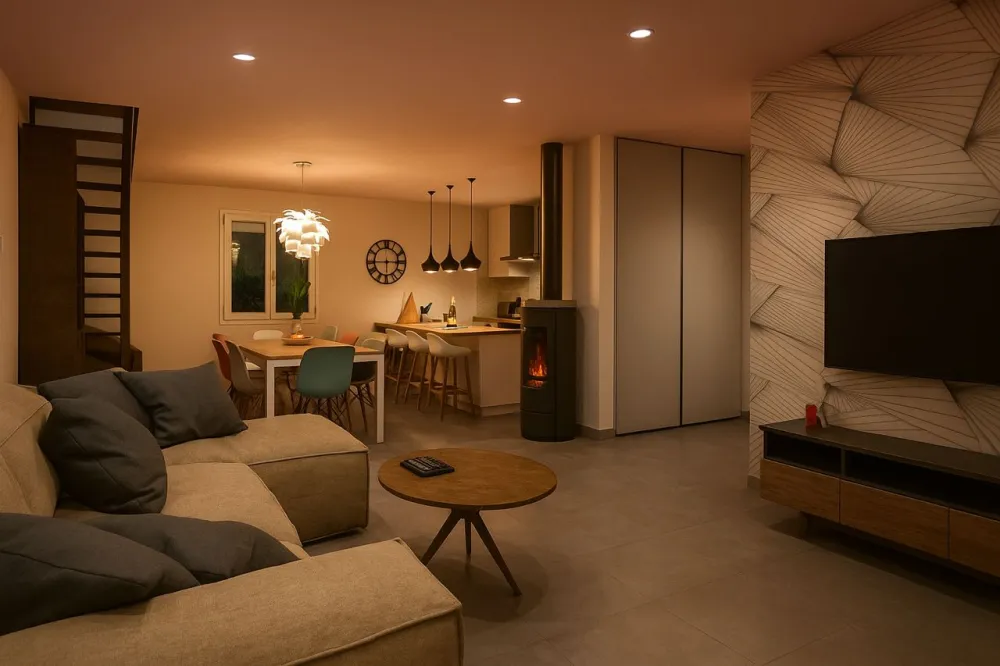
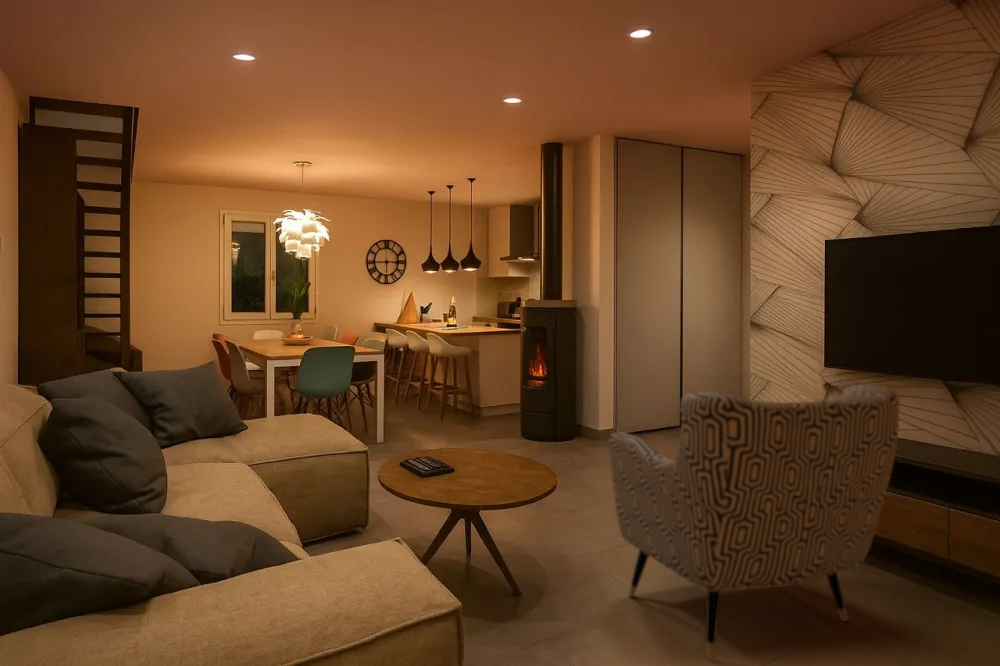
+ armchair (746, 500)
